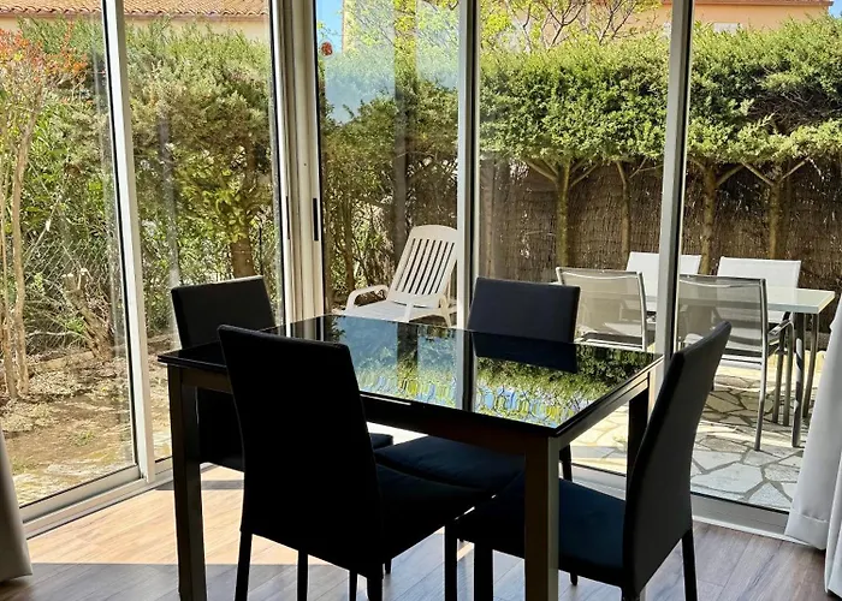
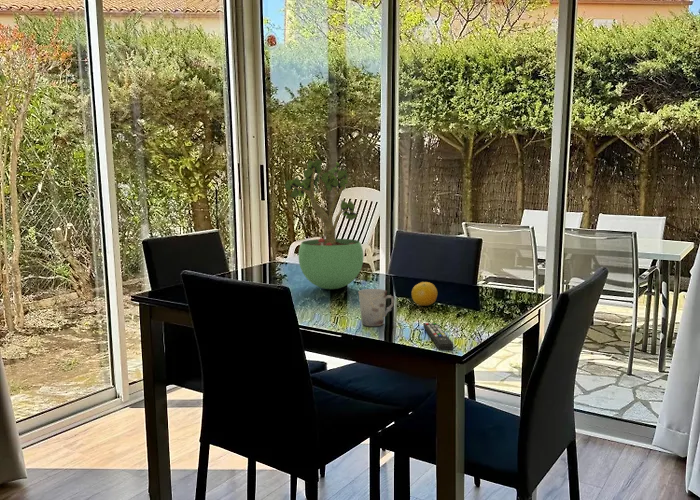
+ fruit (424, 293)
+ potted plant (327, 224)
+ cup (377, 307)
+ remote control (437, 335)
